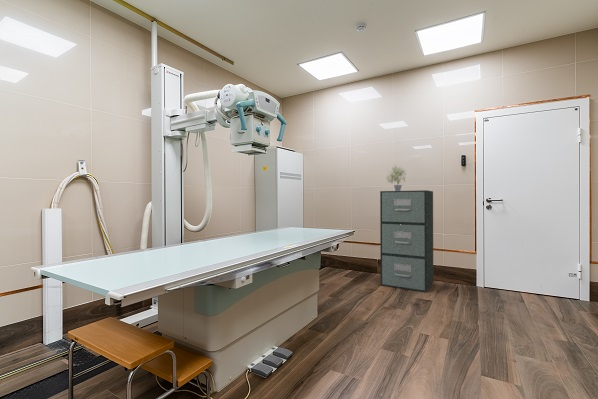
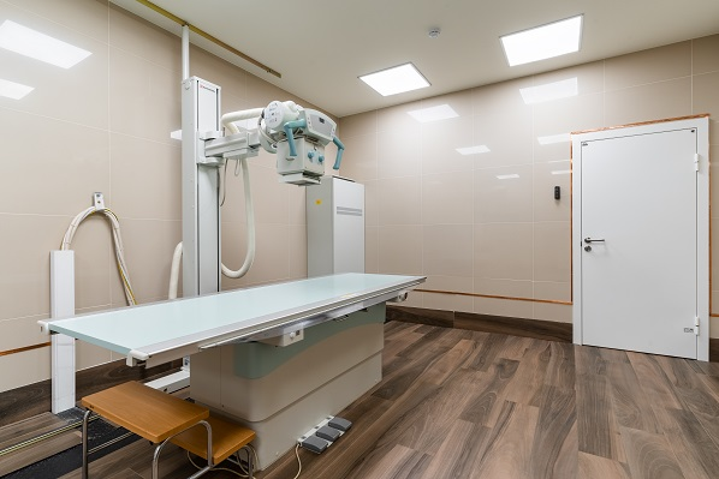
- filing cabinet (407, 237)
- potted plant (396, 177)
